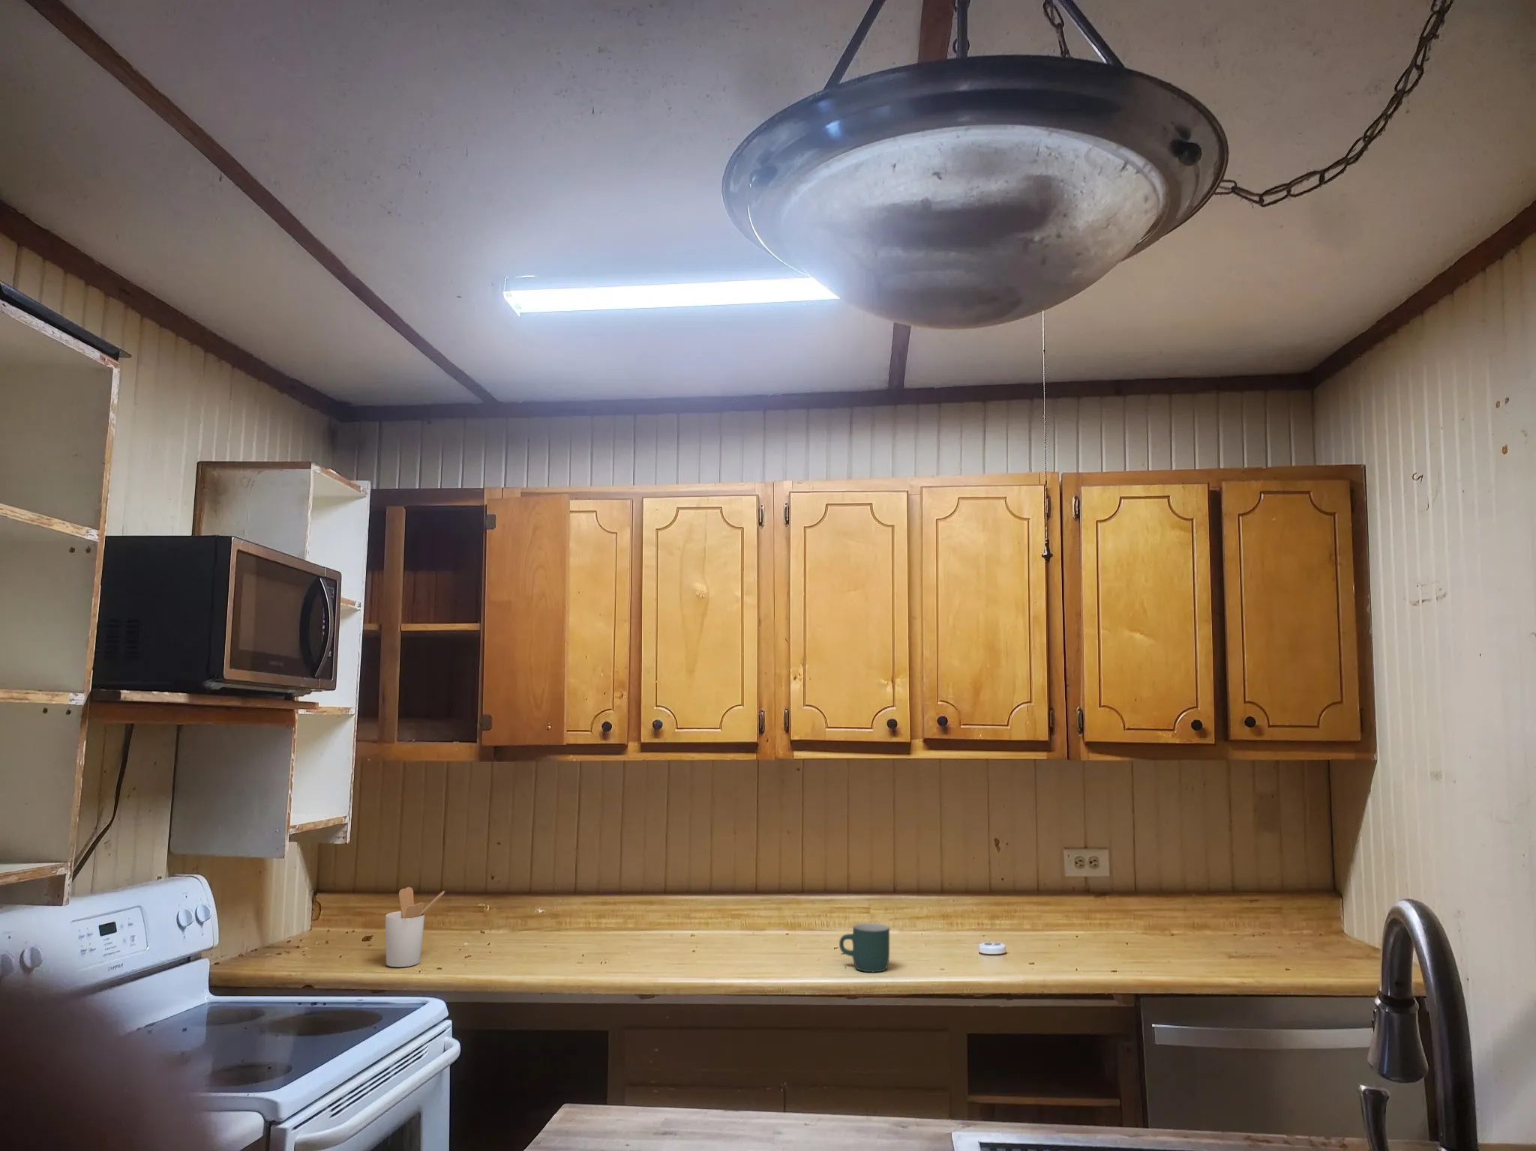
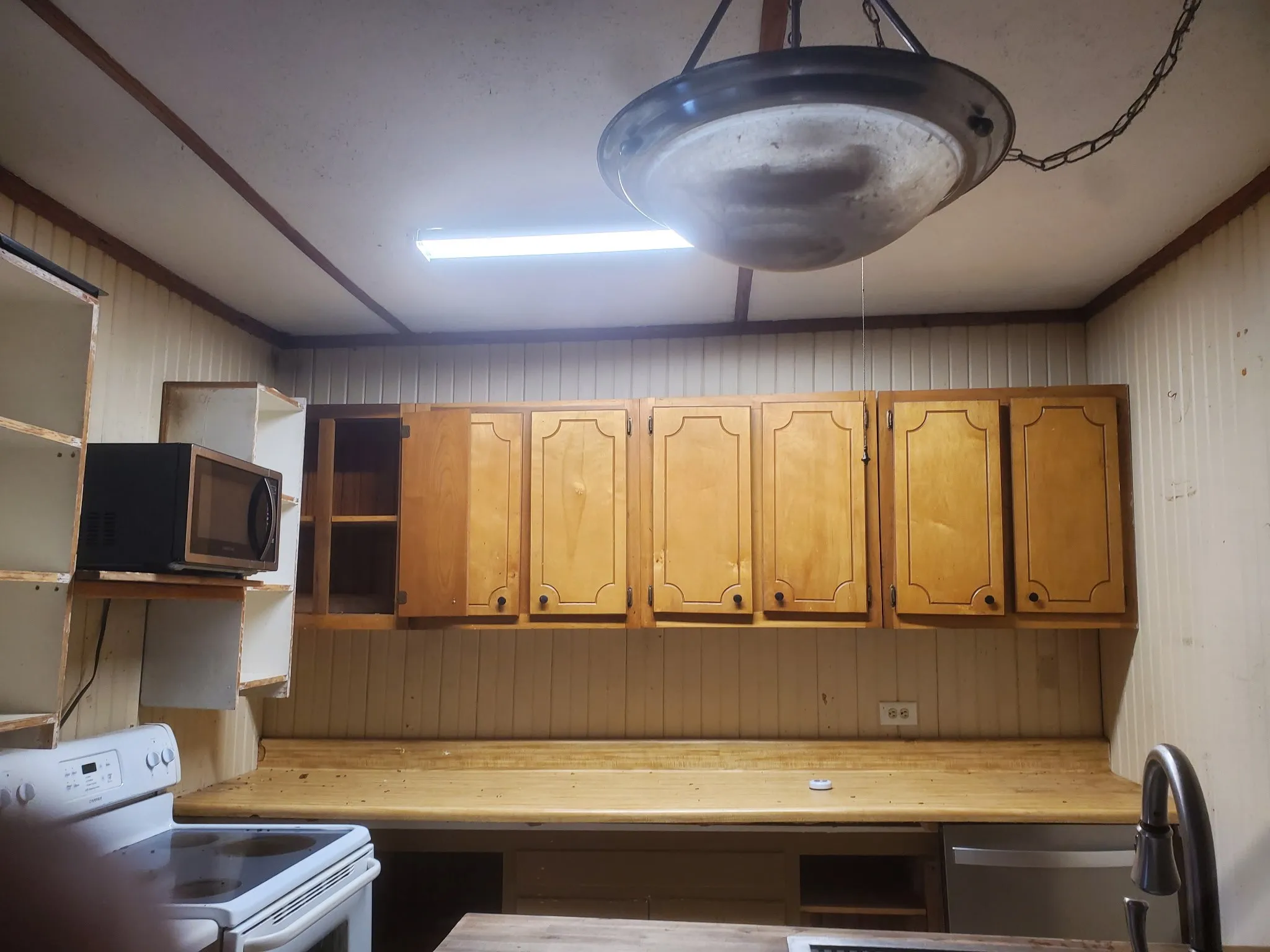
- mug (864, 947)
- utensil holder (415, 925)
